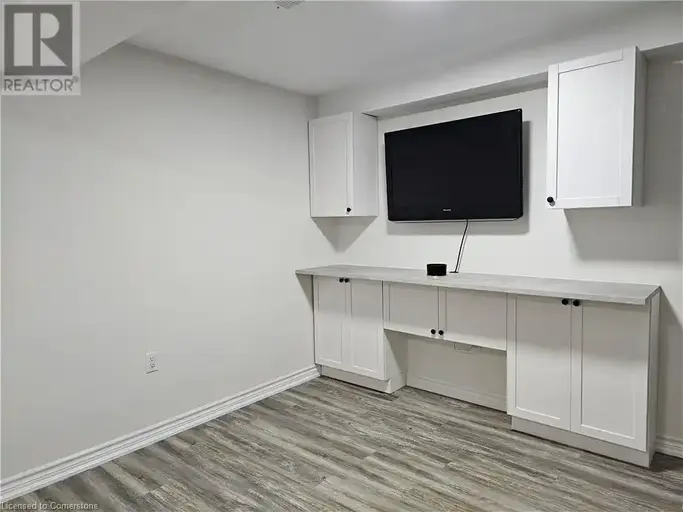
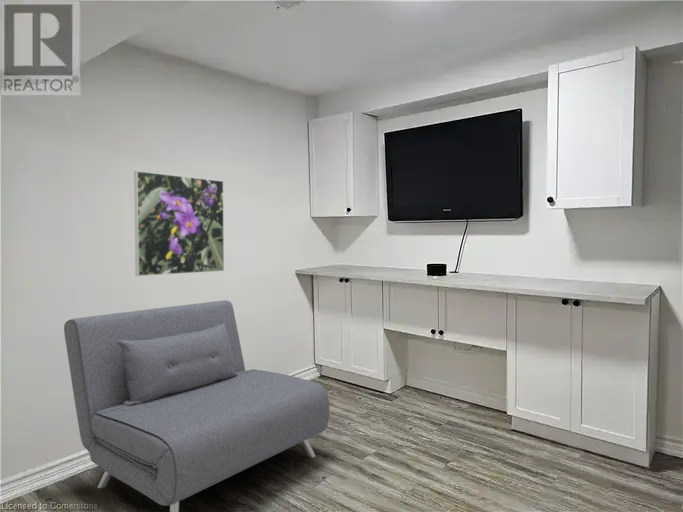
+ sofa (201, 391)
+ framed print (182, 225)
